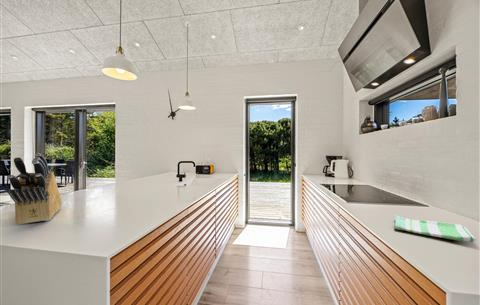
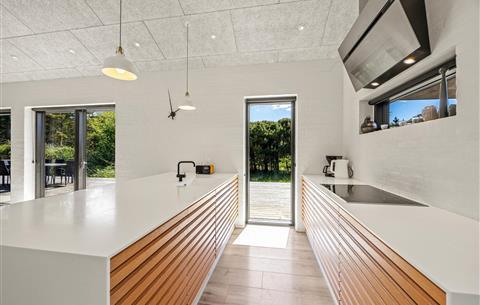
- knife block (38, 185)
- dish towel (429, 227)
